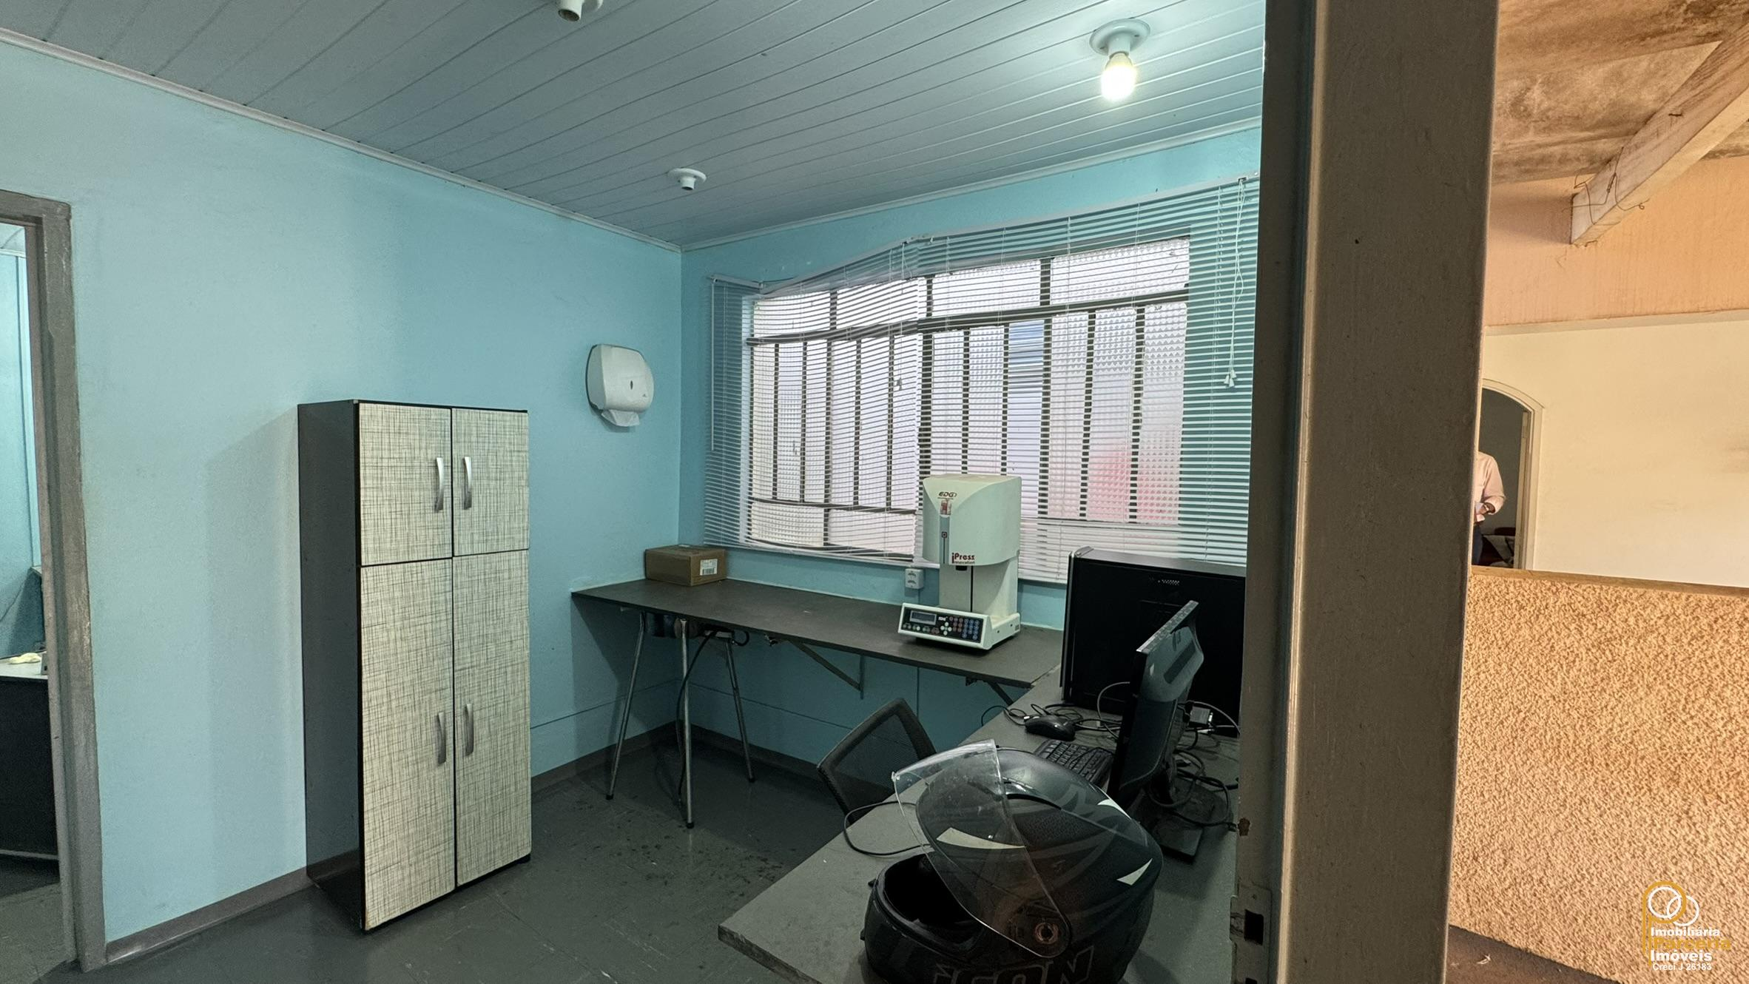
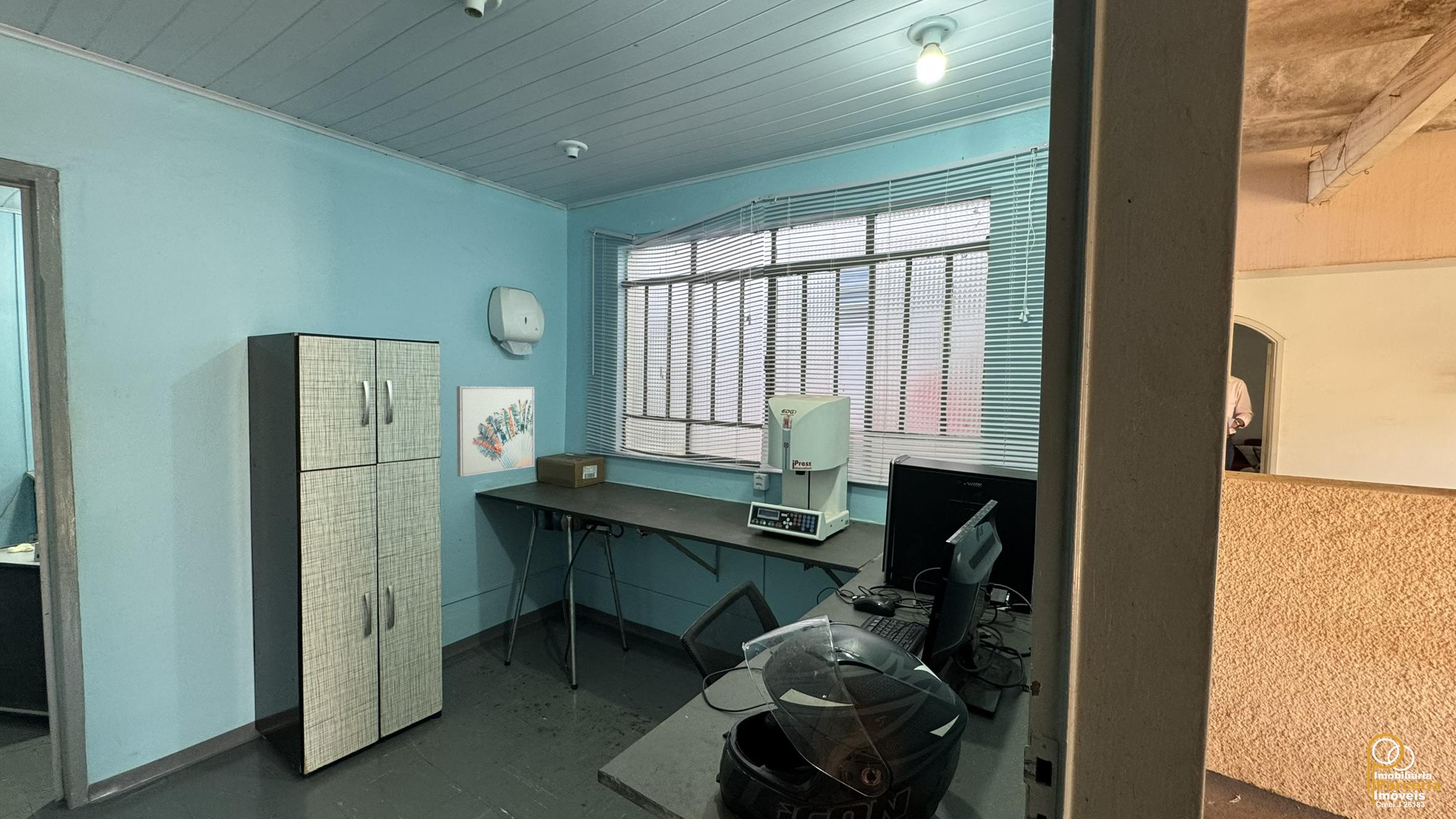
+ wall art (498, 429)
